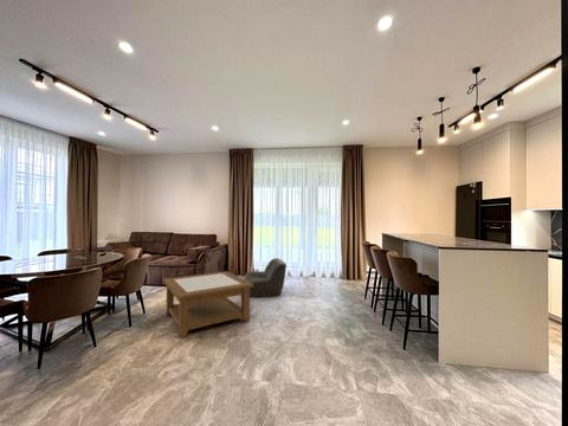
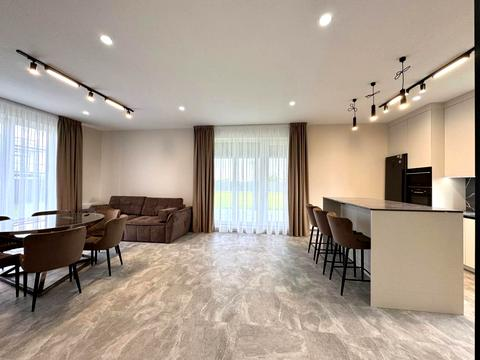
- armchair (263, 276)
- coffee table (206, 299)
